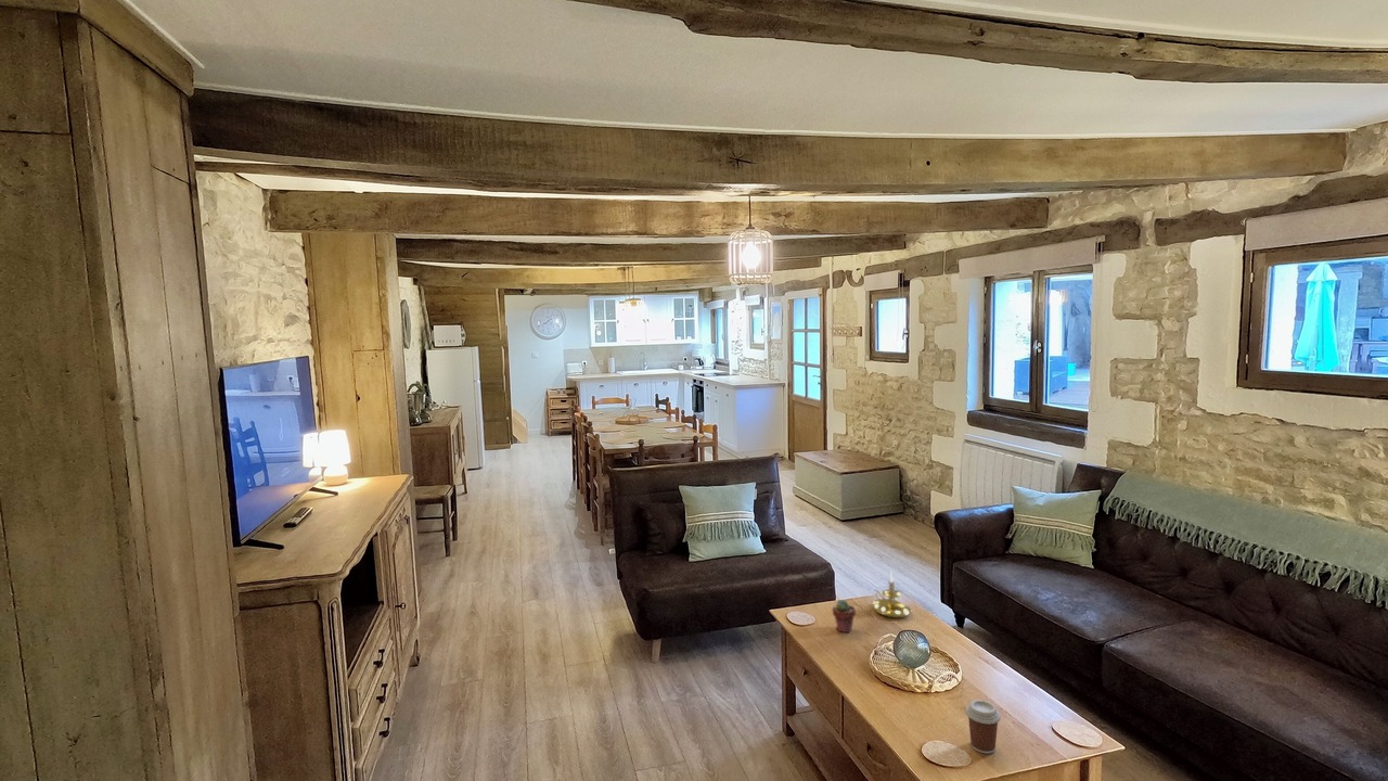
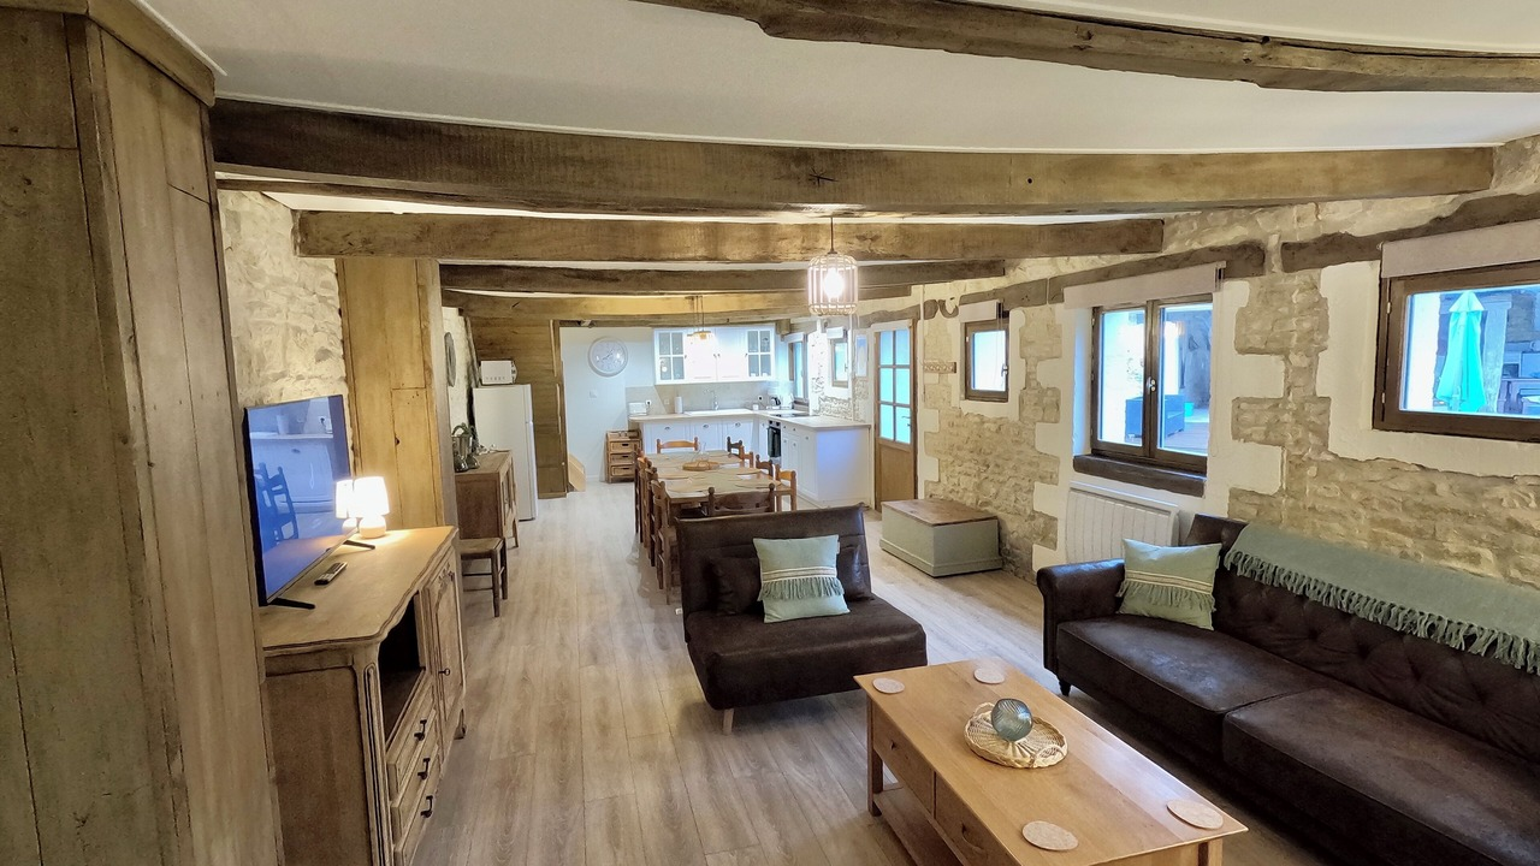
- potted succulent (844, 614)
- coffee cup (982, 726)
- candle holder (889, 590)
